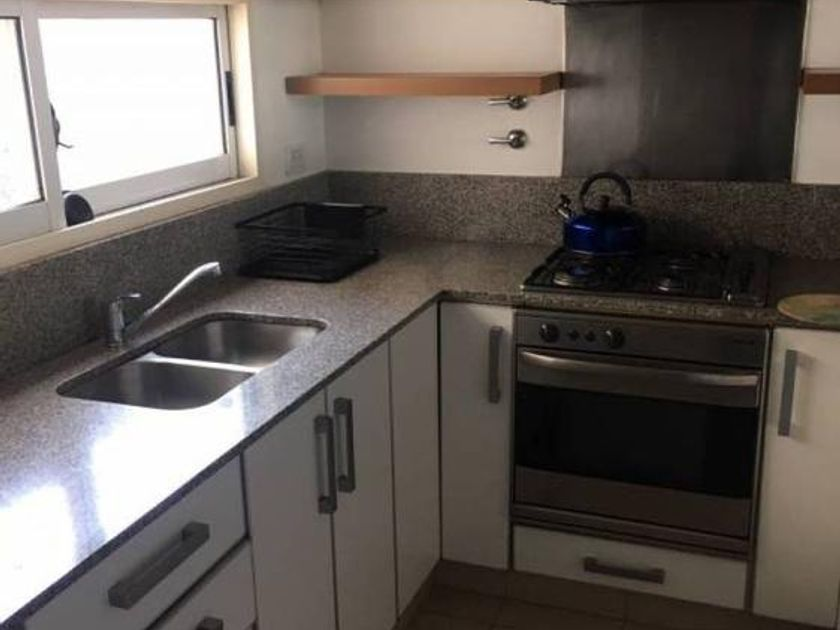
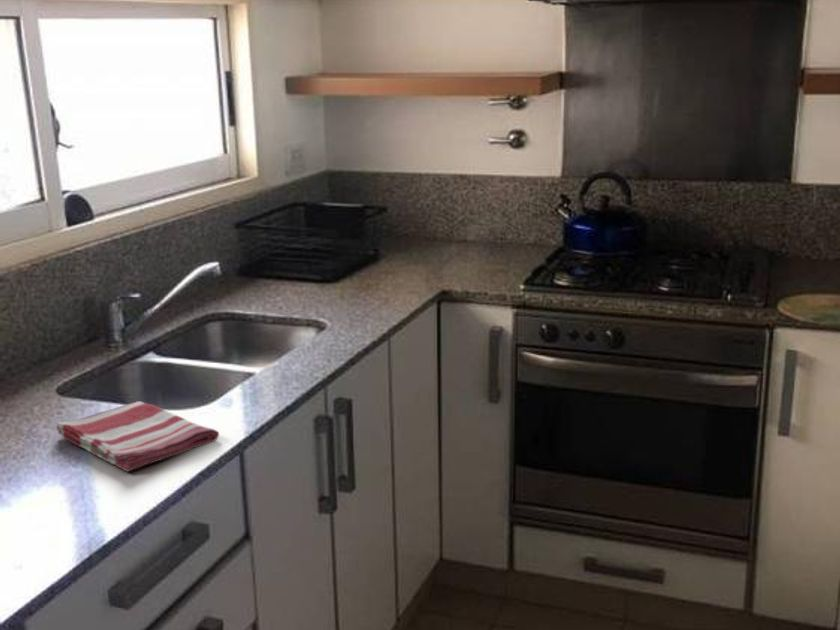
+ dish towel (135, 430)
